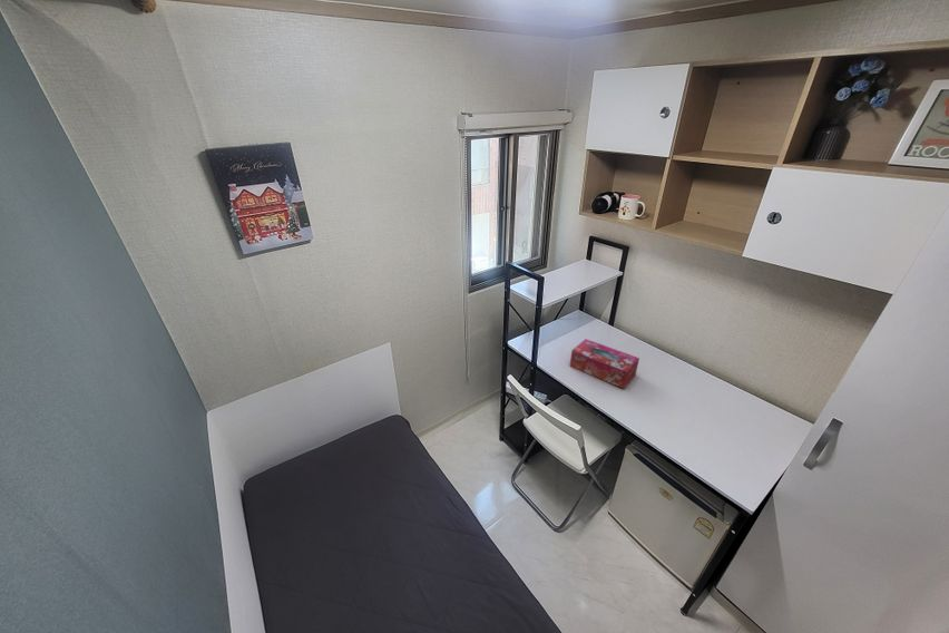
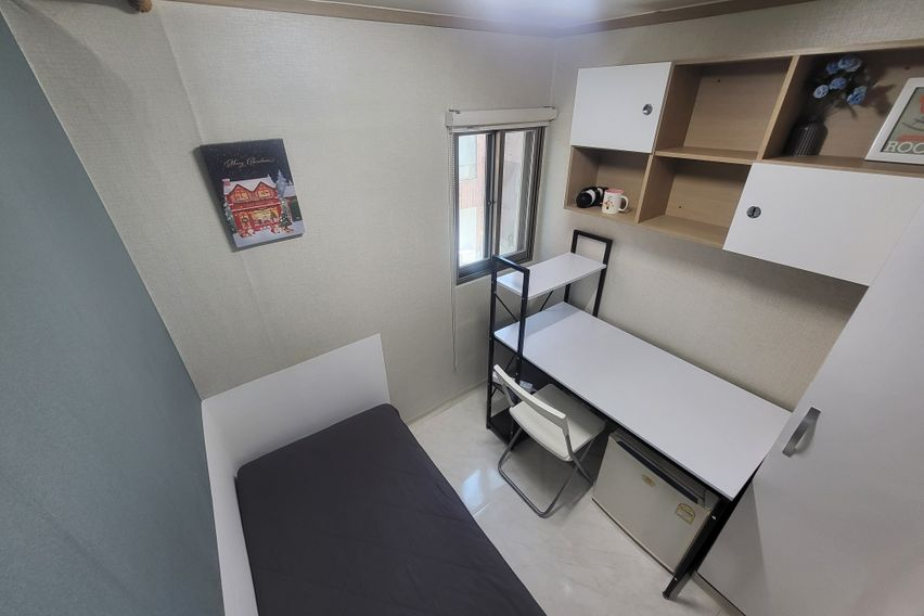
- tissue box (603, 362)
